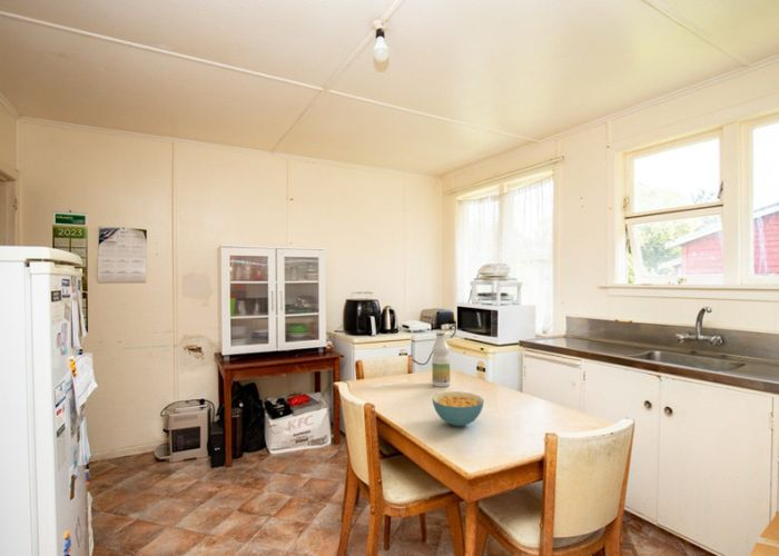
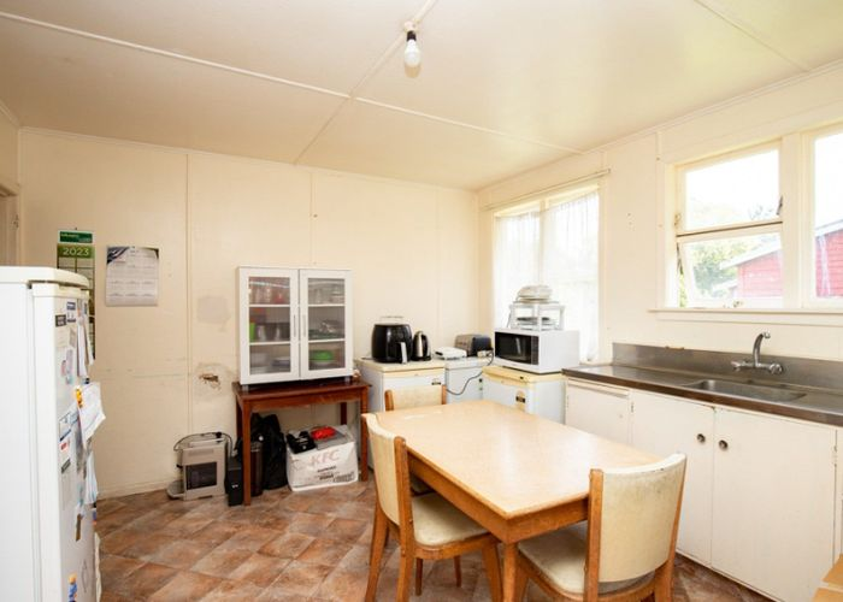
- cereal bowl (457, 410)
- bottle (441, 358)
